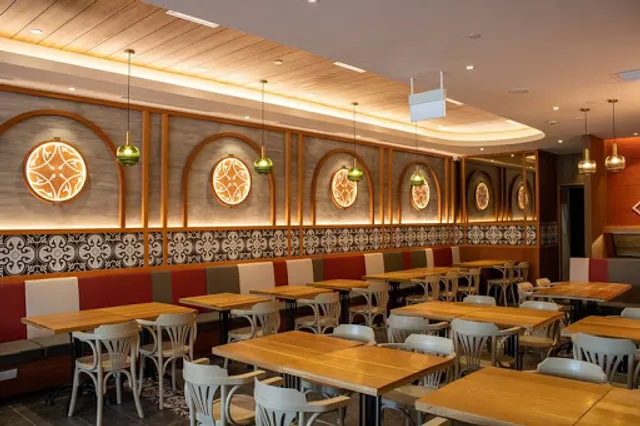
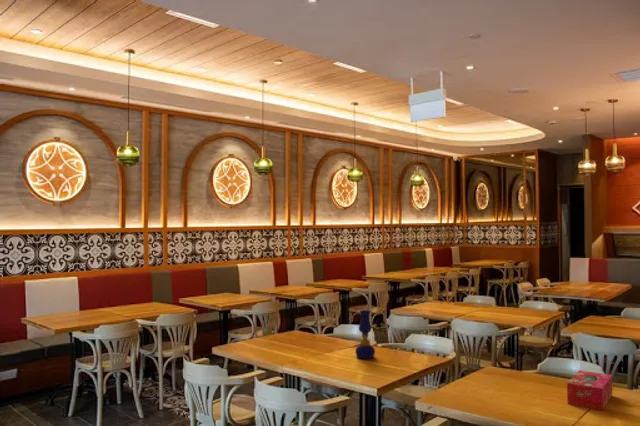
+ tissue box (590, 389)
+ oil lamp (364, 333)
